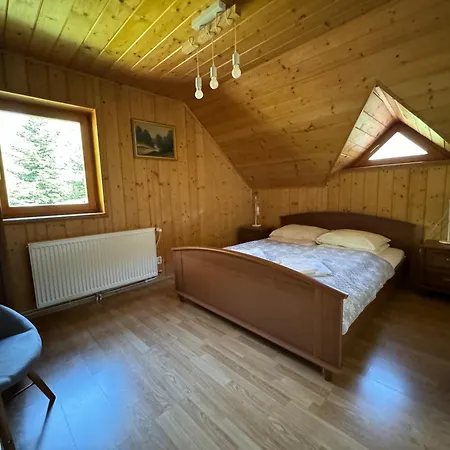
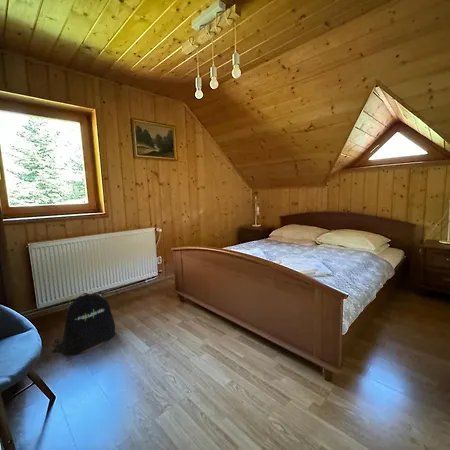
+ backpack (84, 318)
